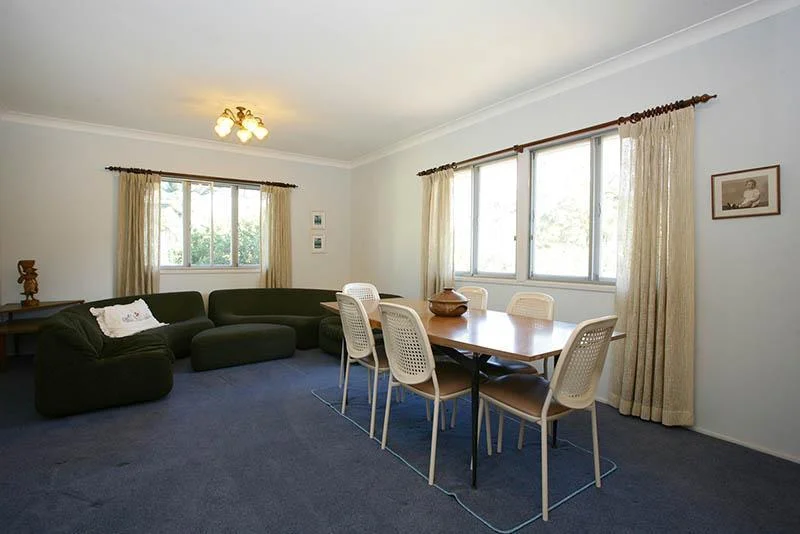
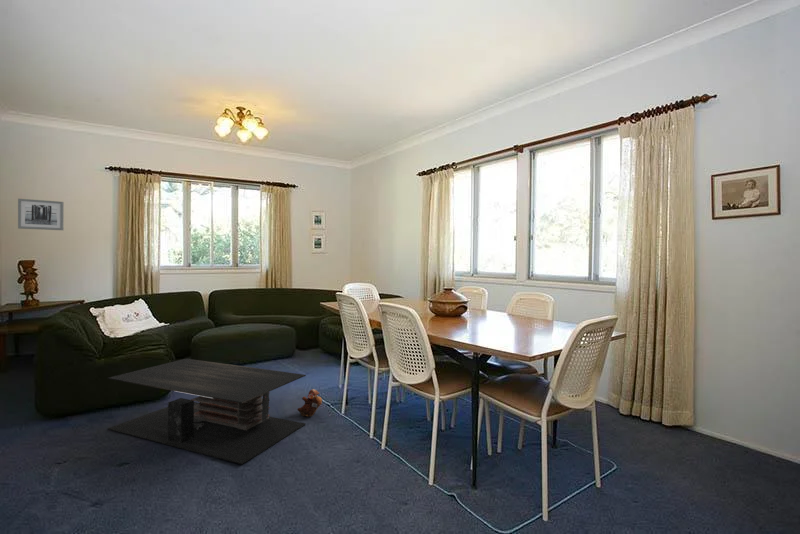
+ wall art (41, 214)
+ coffee table (208, 401)
+ plush toy (310, 401)
